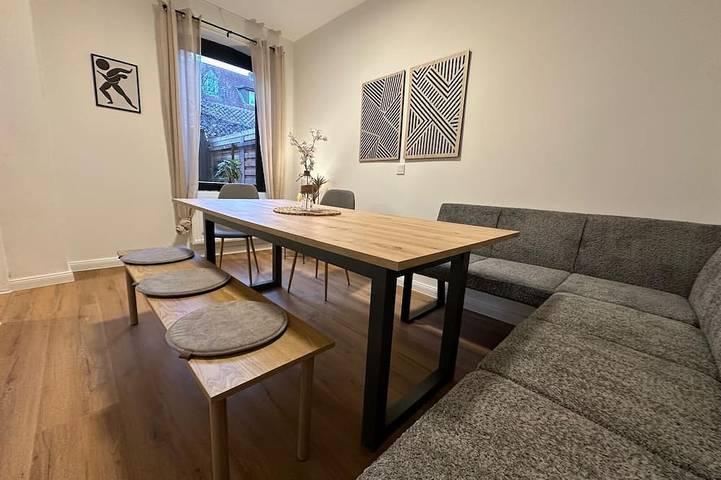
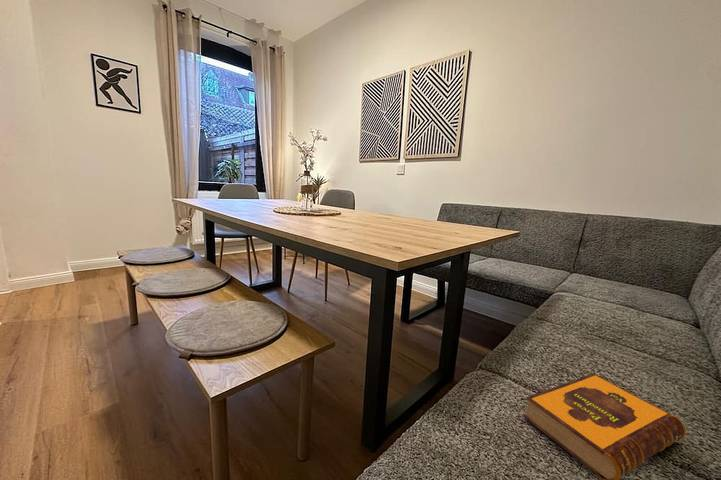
+ hardback book (602, 419)
